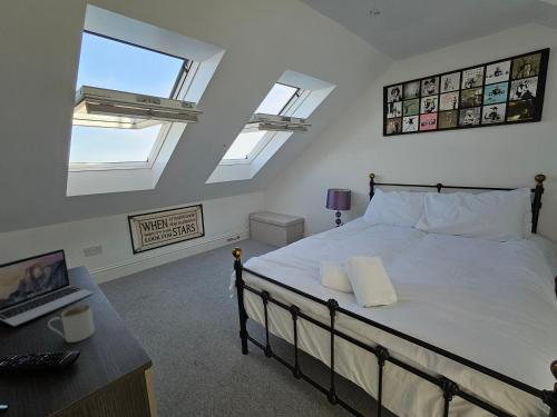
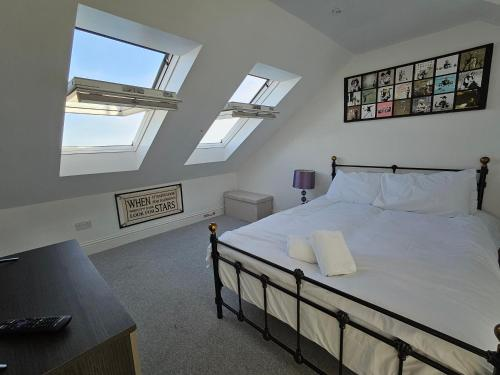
- laptop (41, 282)
- mug (71, 325)
